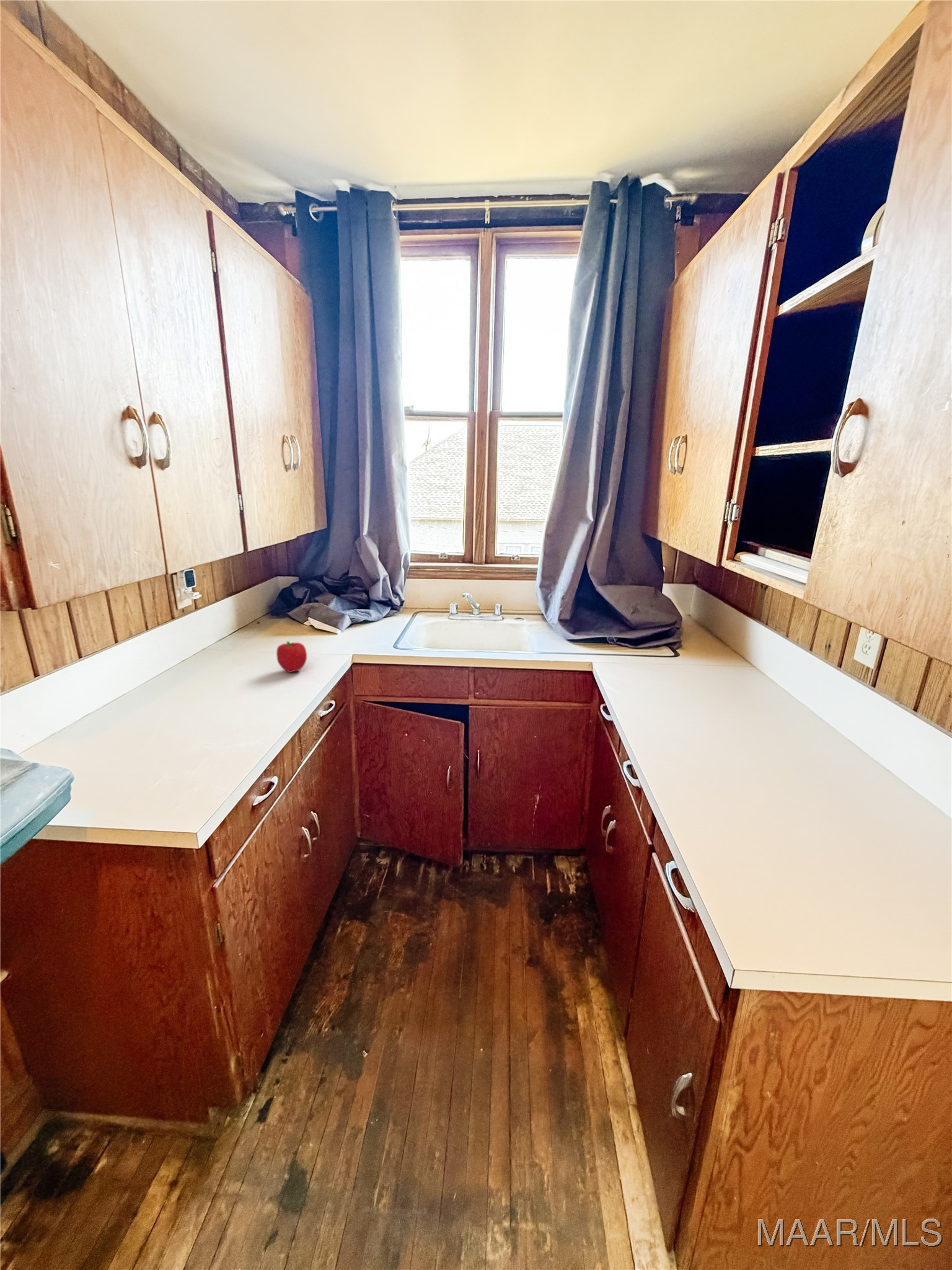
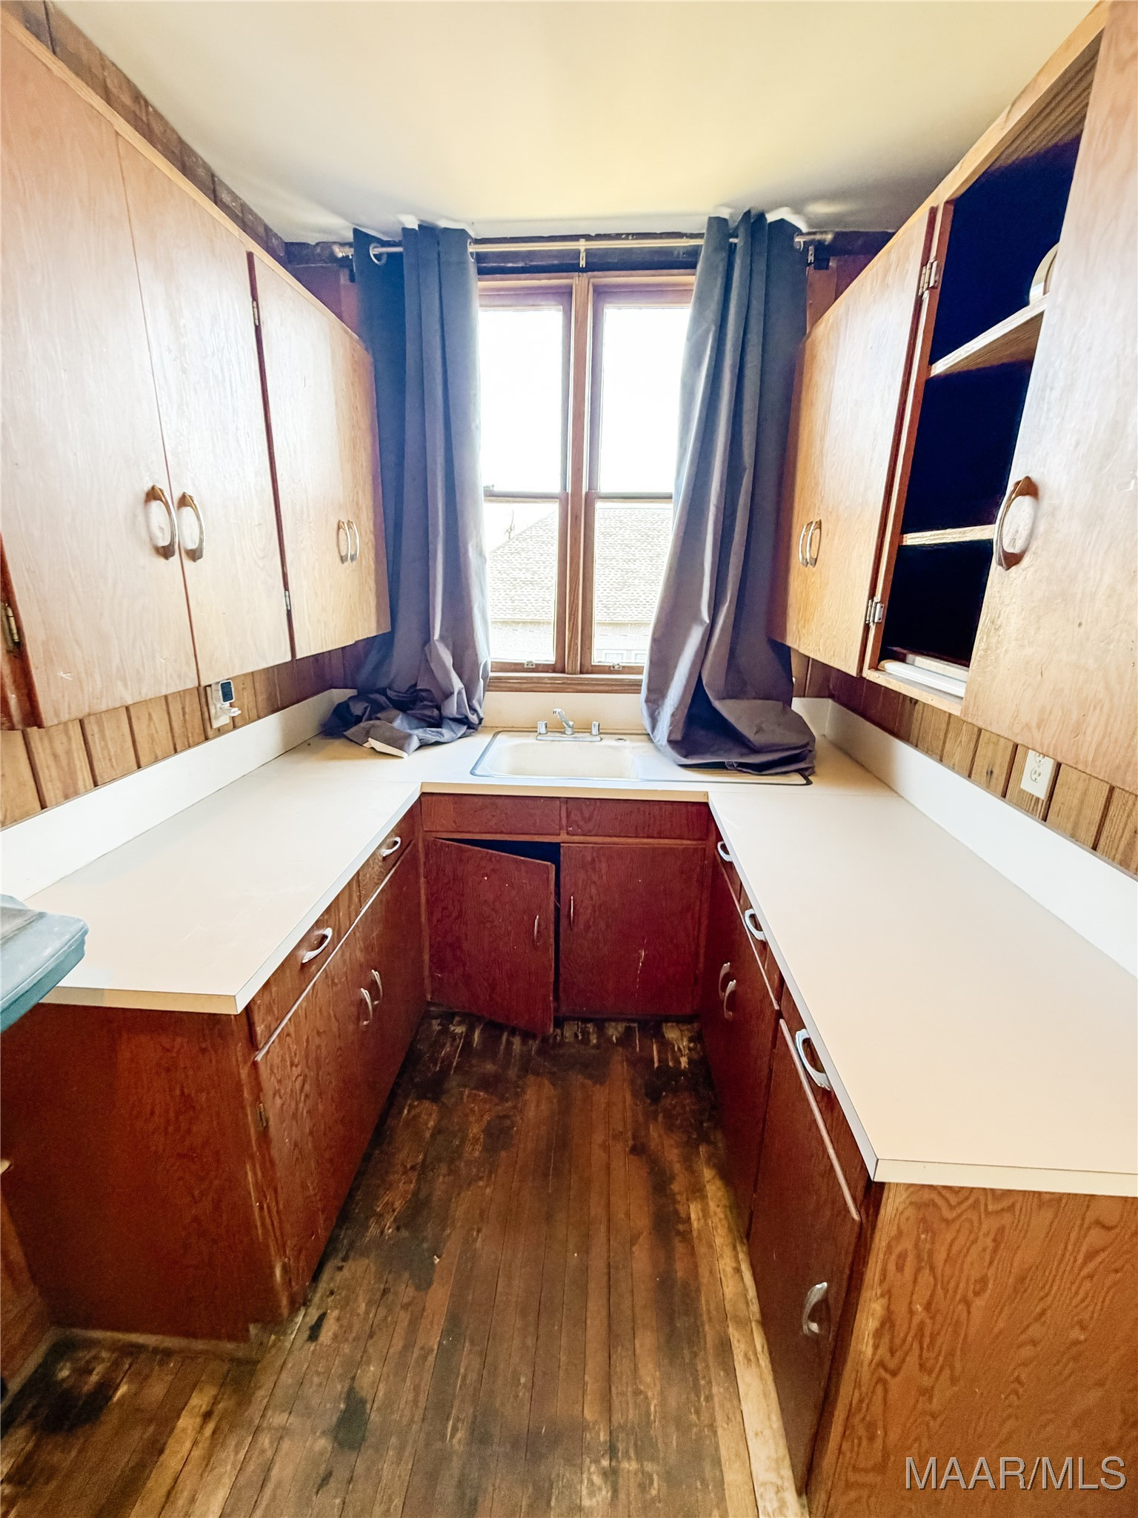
- fruit (292, 655)
